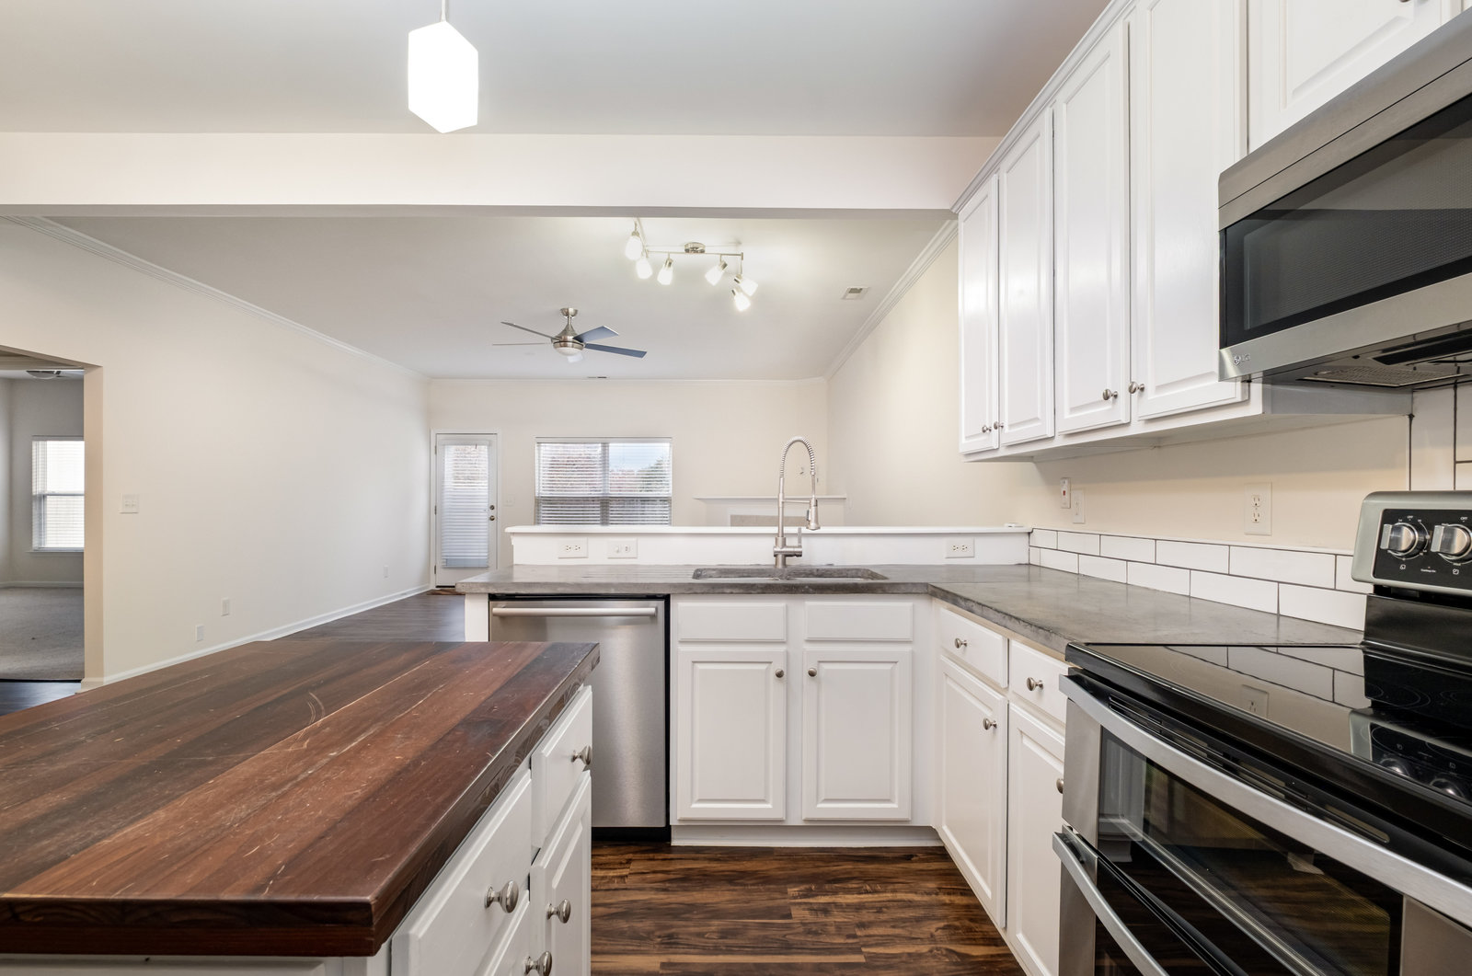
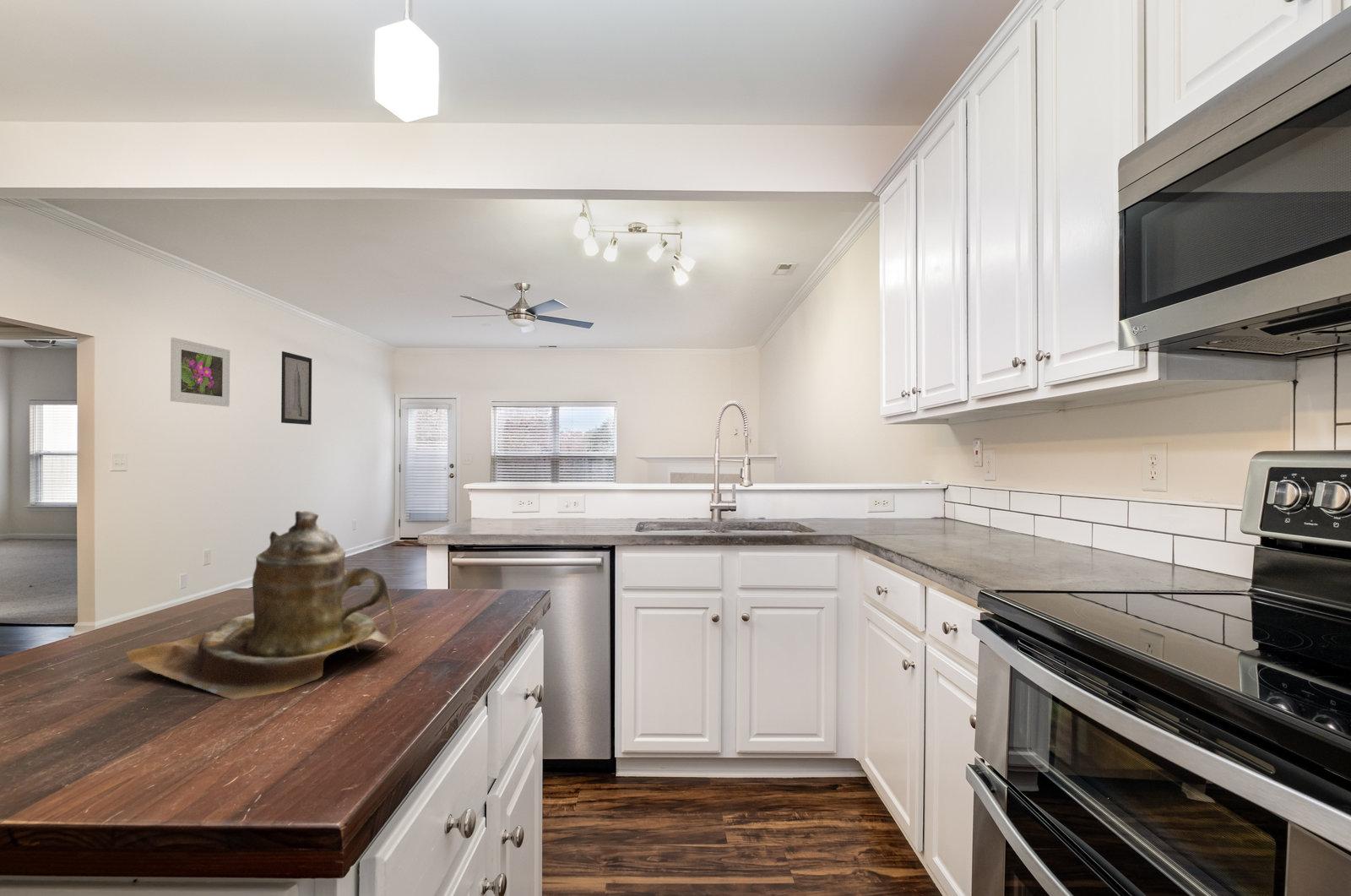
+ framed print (202, 374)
+ wall art (296, 389)
+ teapot (279, 585)
